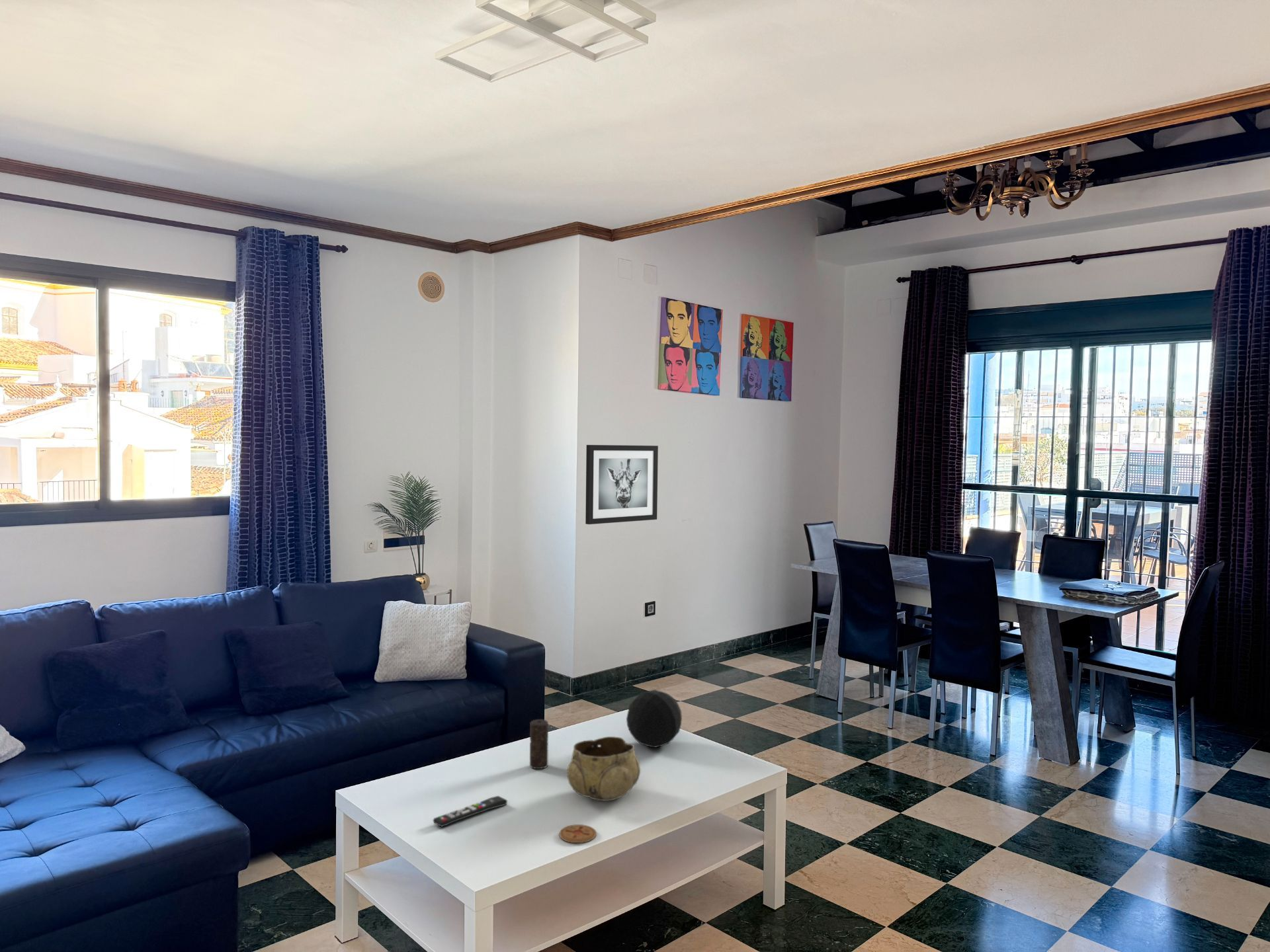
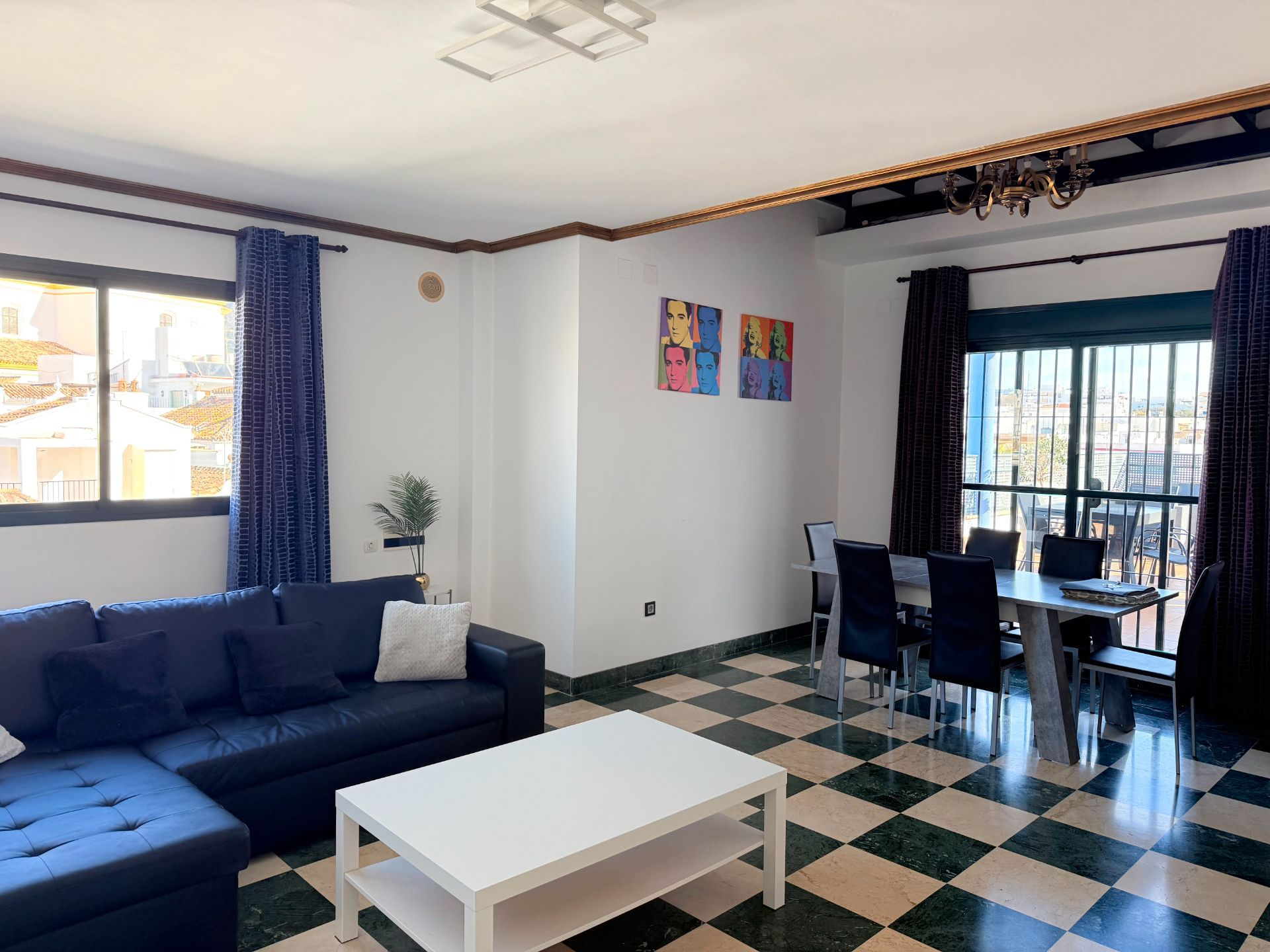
- decorative orb (654, 718)
- decorative bowl (604, 770)
- remote control (471, 811)
- candle (538, 744)
- coaster (577, 833)
- wall art (622, 483)
